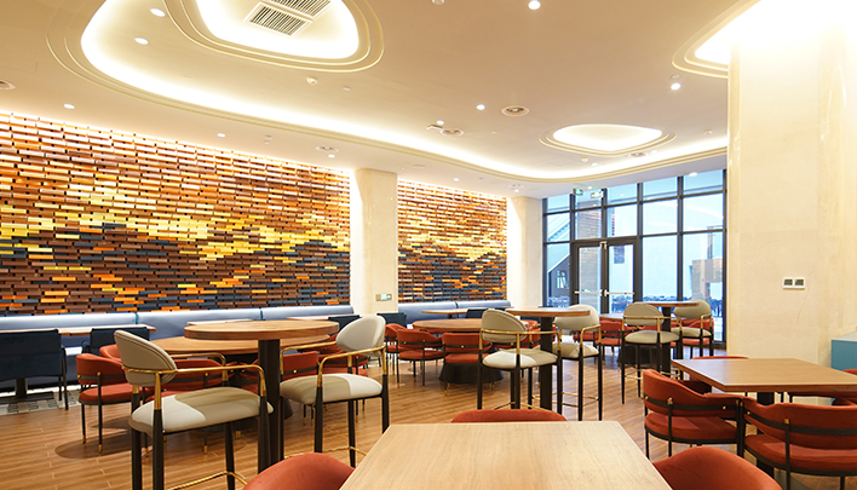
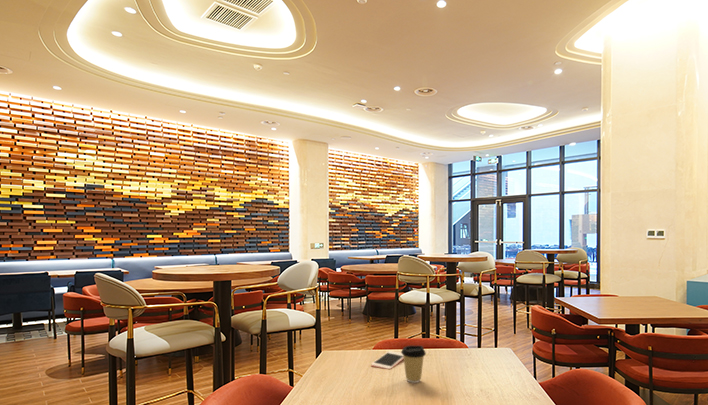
+ coffee cup (413, 363)
+ cell phone (389, 360)
